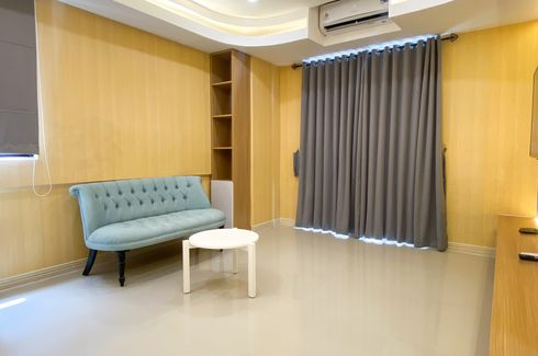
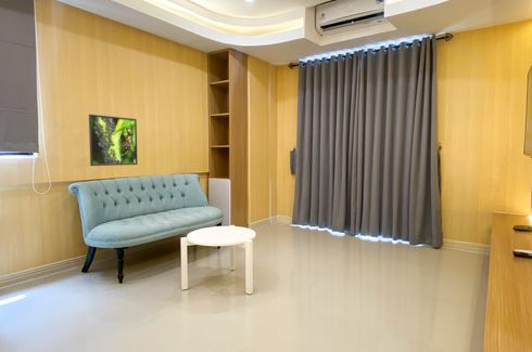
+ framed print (114, 141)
